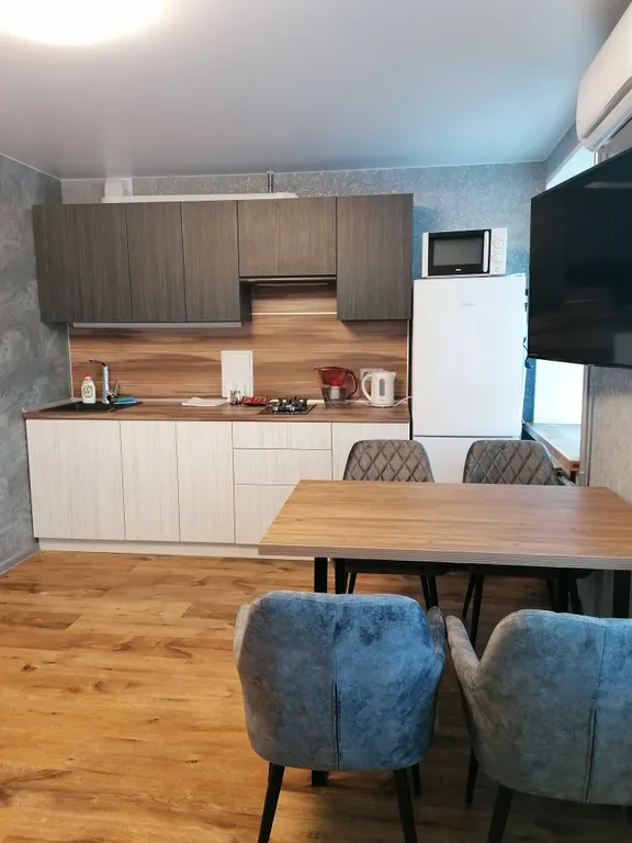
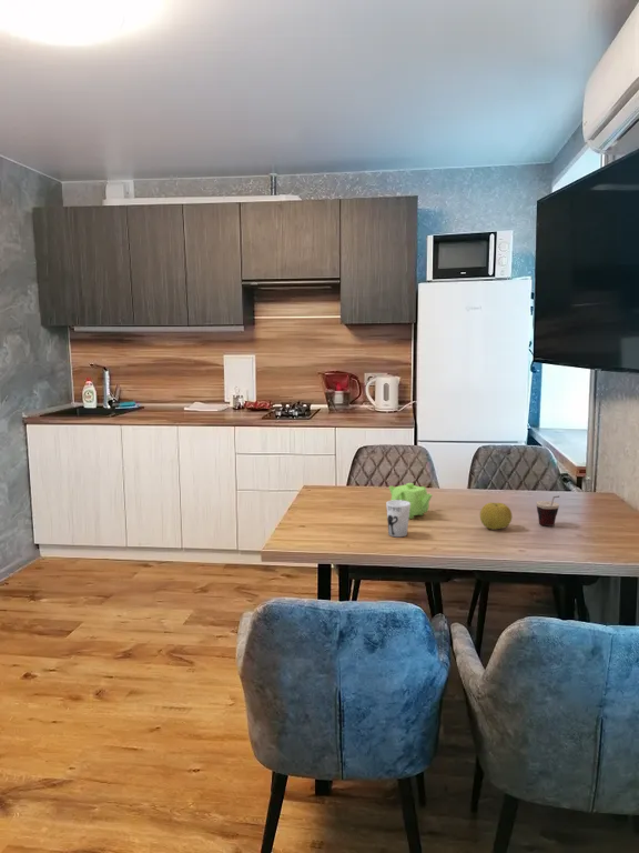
+ teapot (410, 499)
+ fruit (495, 515)
+ cup (550, 509)
+ cup (397, 518)
